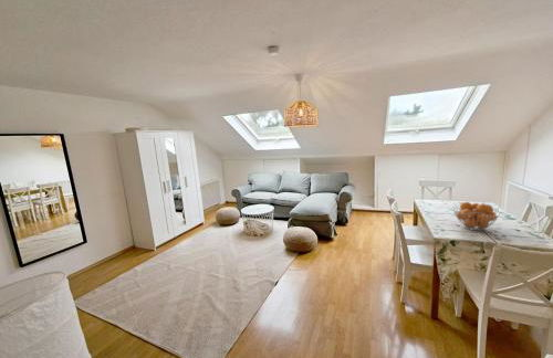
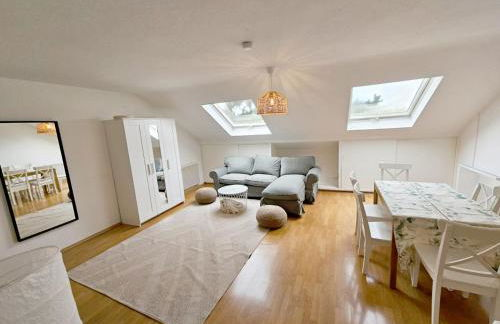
- fruit basket (474, 214)
